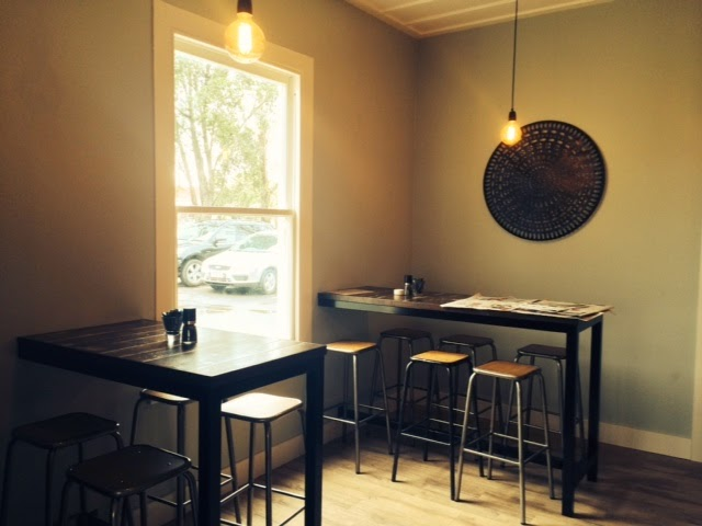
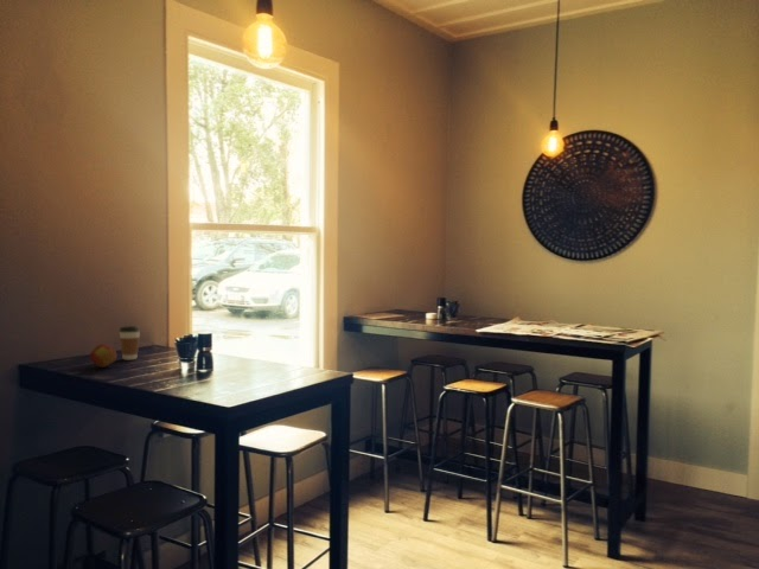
+ coffee cup (129, 343)
+ apple (103, 356)
